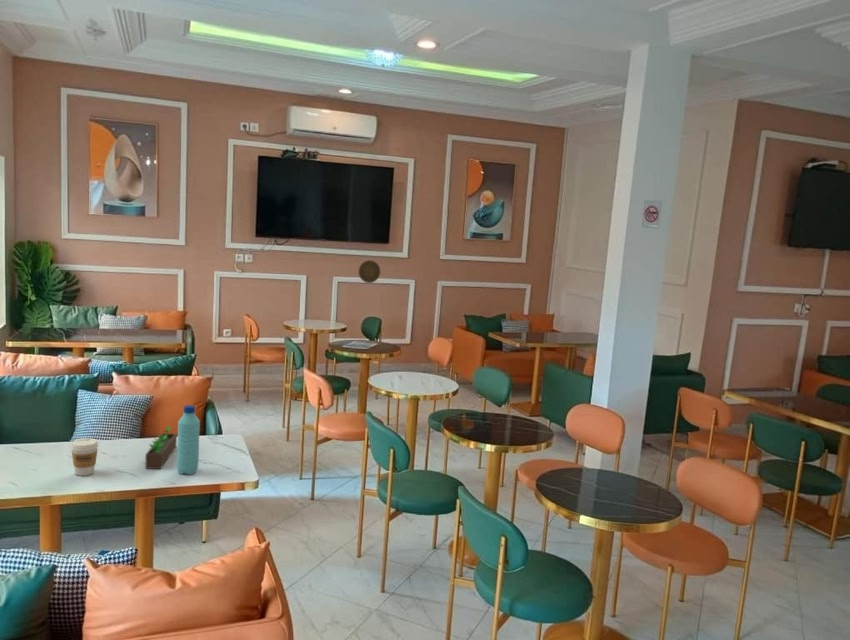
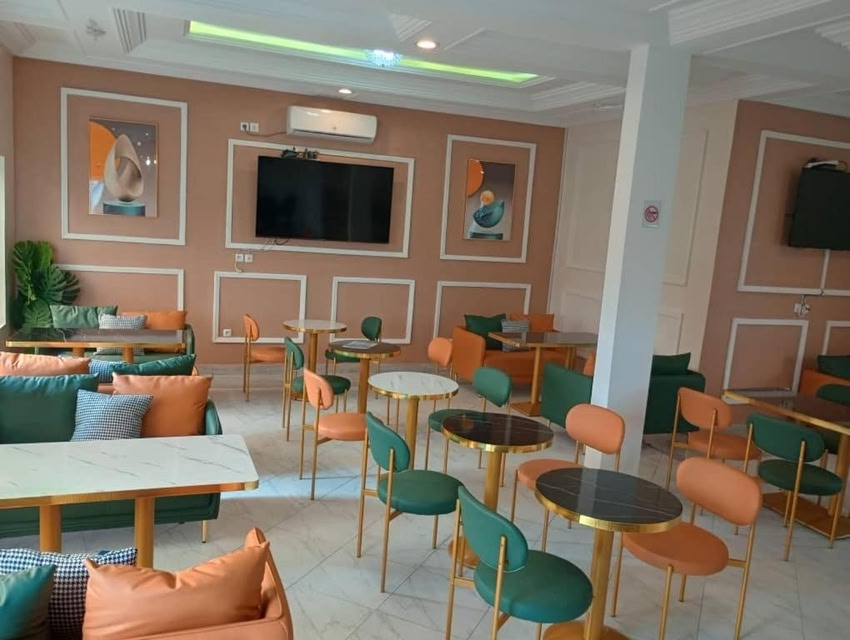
- water bottle (188, 439)
- succulent planter (161, 445)
- coffee cup (84, 456)
- decorative plate (369, 271)
